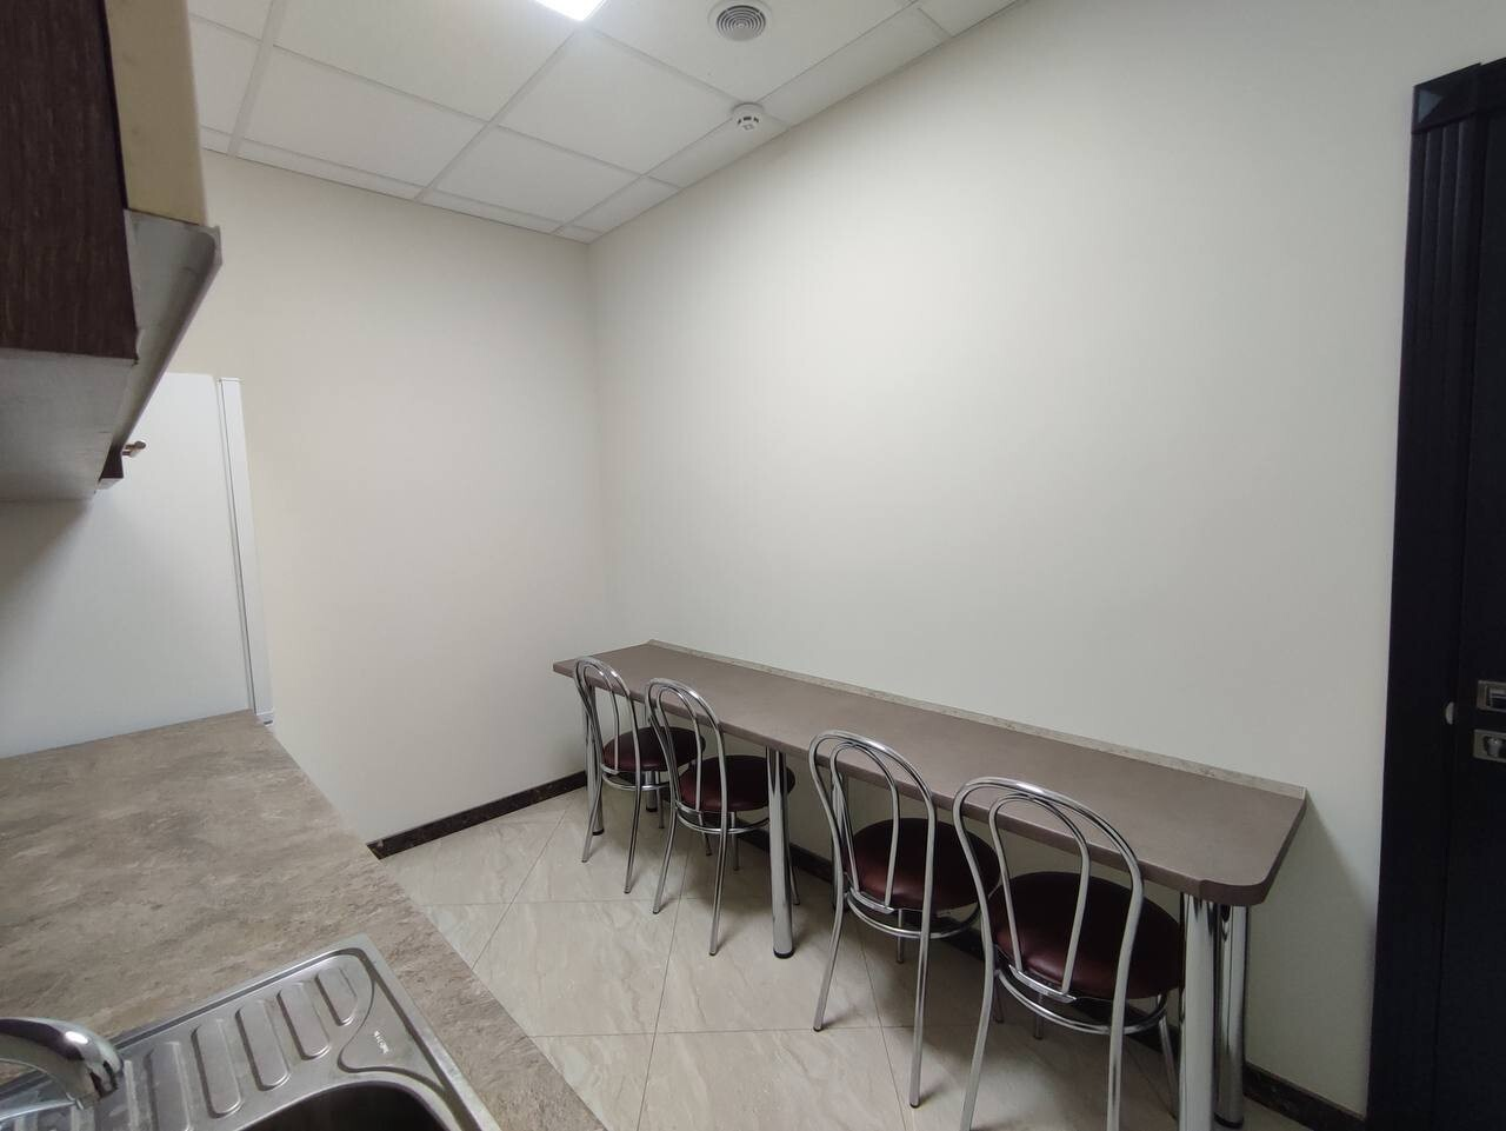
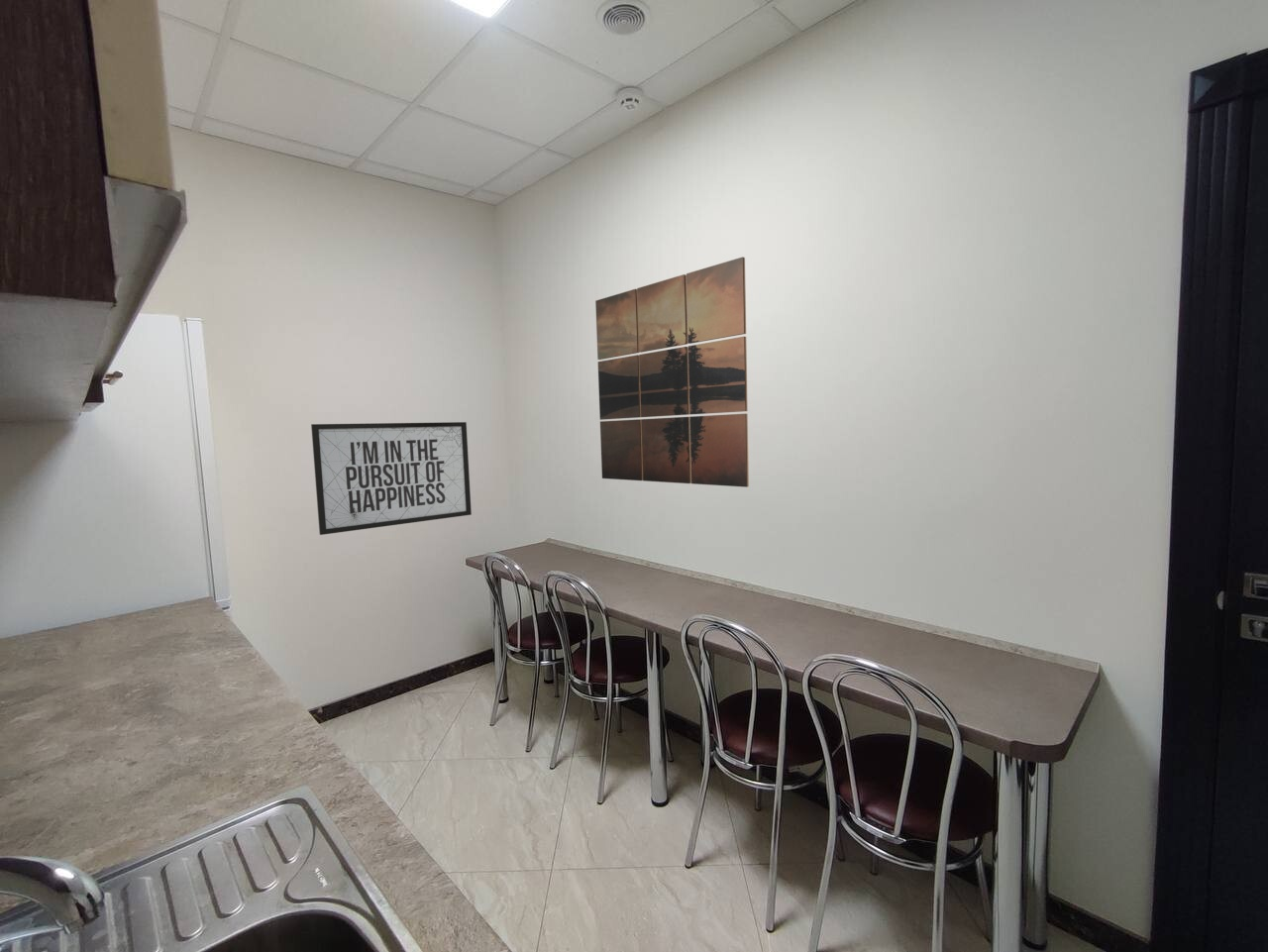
+ mirror (398, 474)
+ wall art (663, 382)
